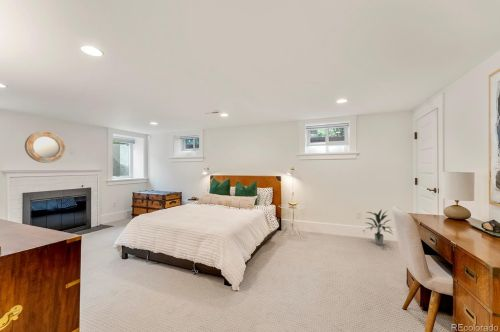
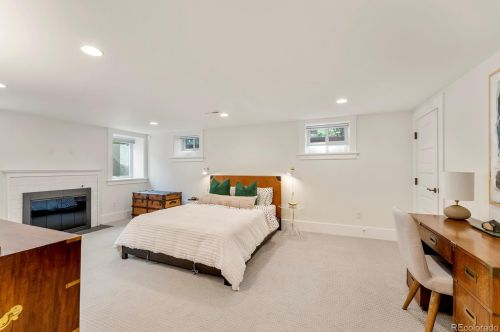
- indoor plant (378, 226)
- home mirror (46, 147)
